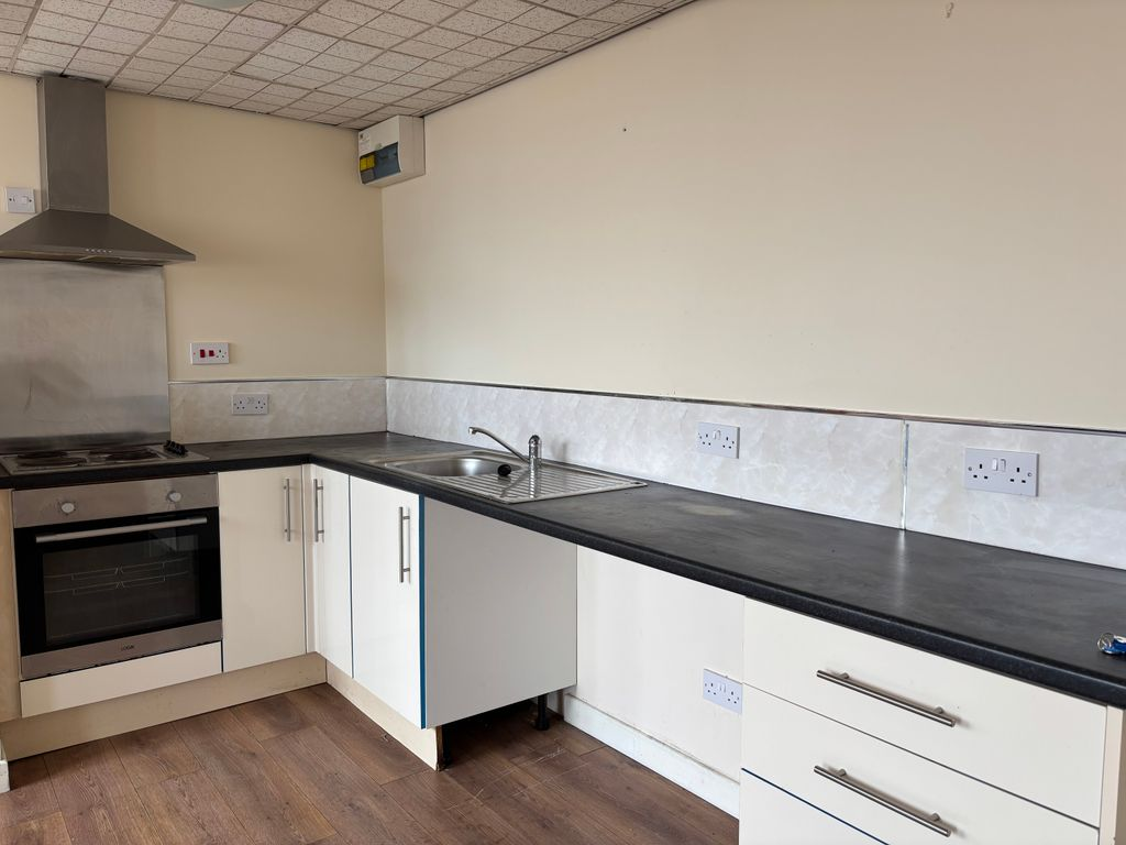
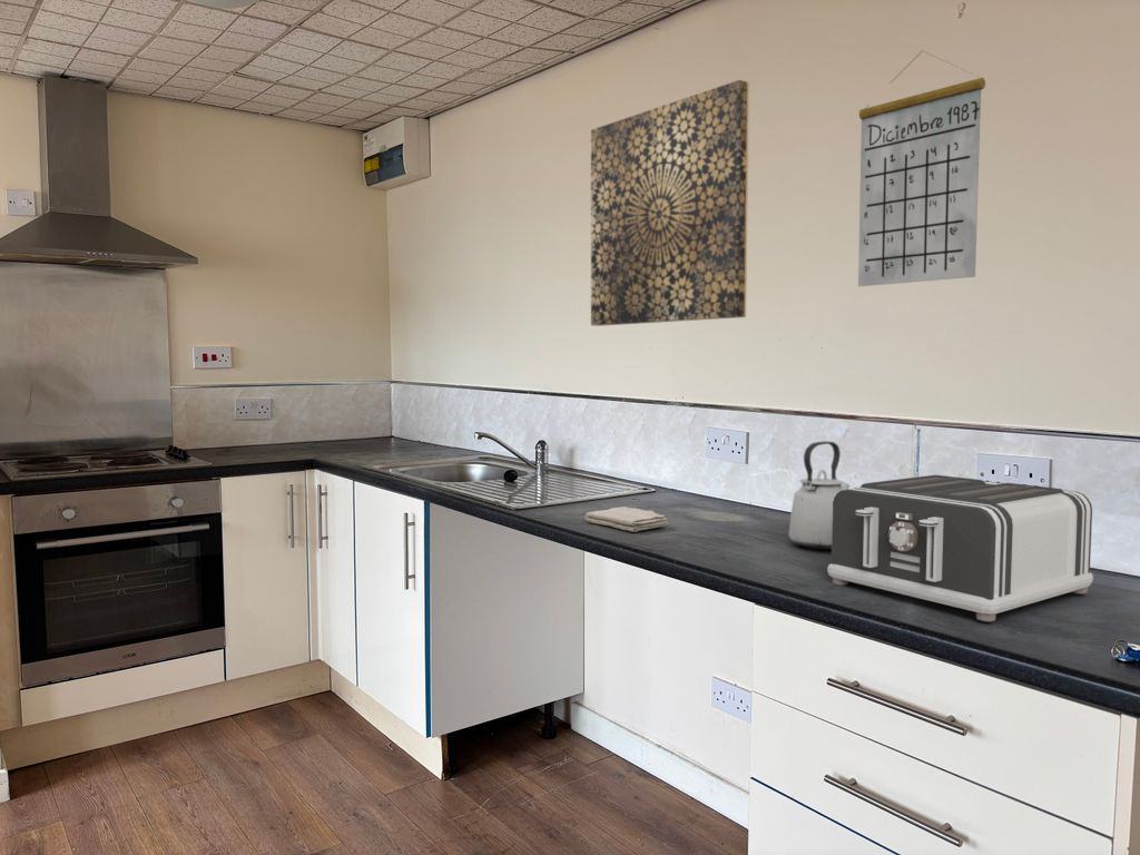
+ washcloth (626, 518)
+ wall art (661, 215)
+ calendar (916, 166)
+ kettle (827, 492)
+ toaster (952, 538)
